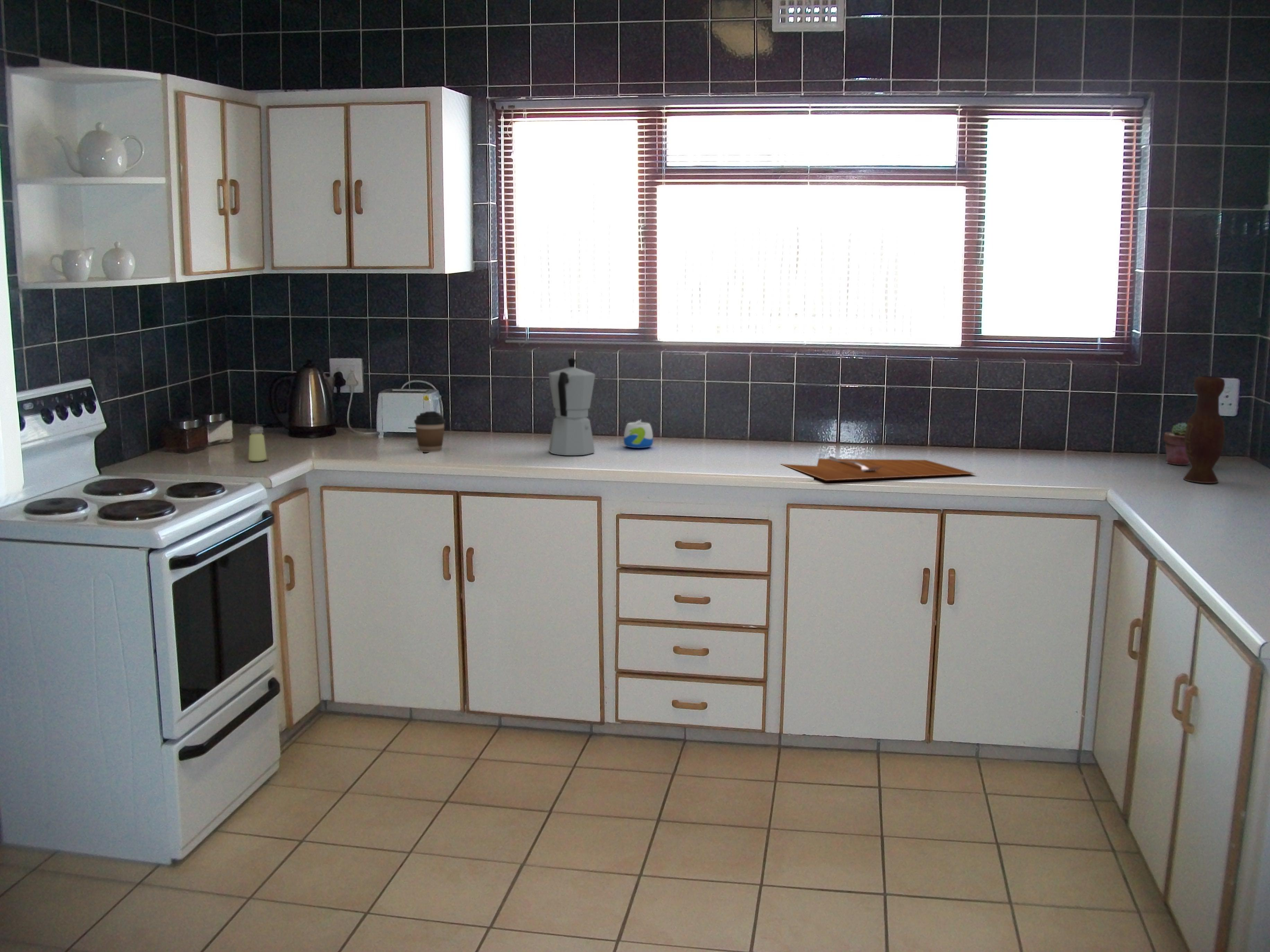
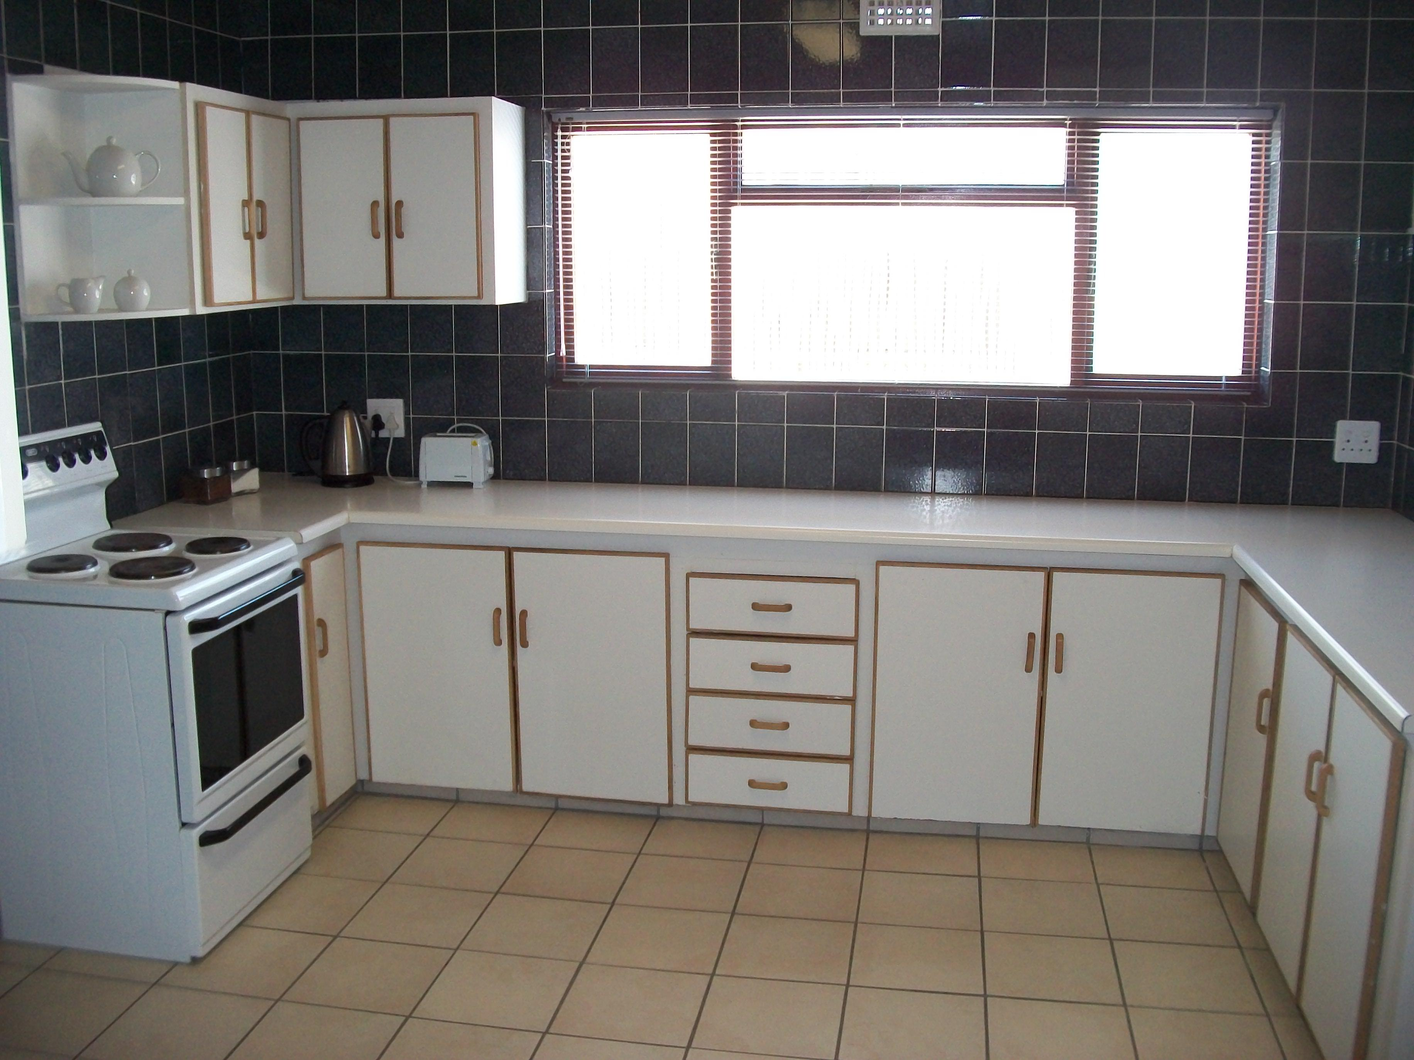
- saltshaker (257, 443)
- cutting board (862, 460)
- moka pot (570, 406)
- coffee cup (430, 431)
- mug (640, 433)
- vase (1205, 429)
- potted succulent (1180, 443)
